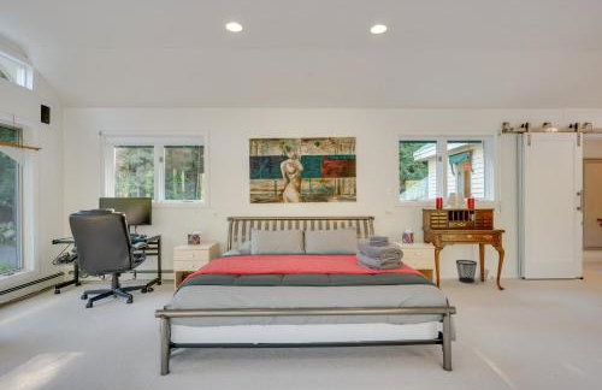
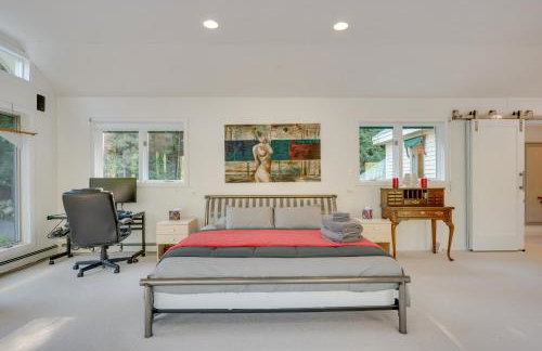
- wastebasket (466, 271)
